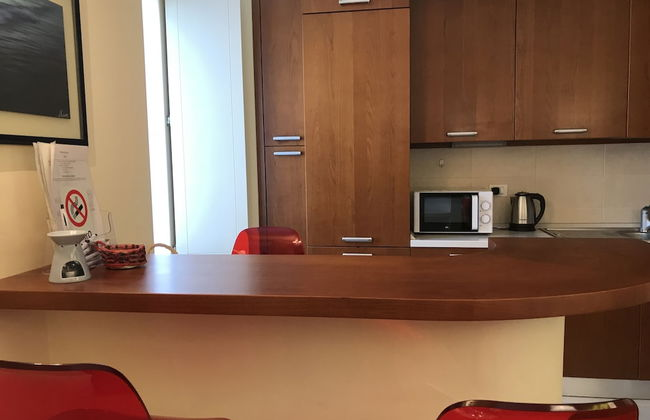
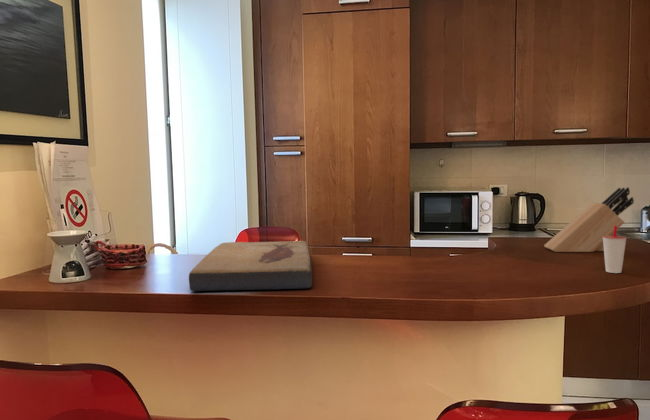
+ cup (614, 248)
+ fish fossil (258, 261)
+ knife block (589, 218)
